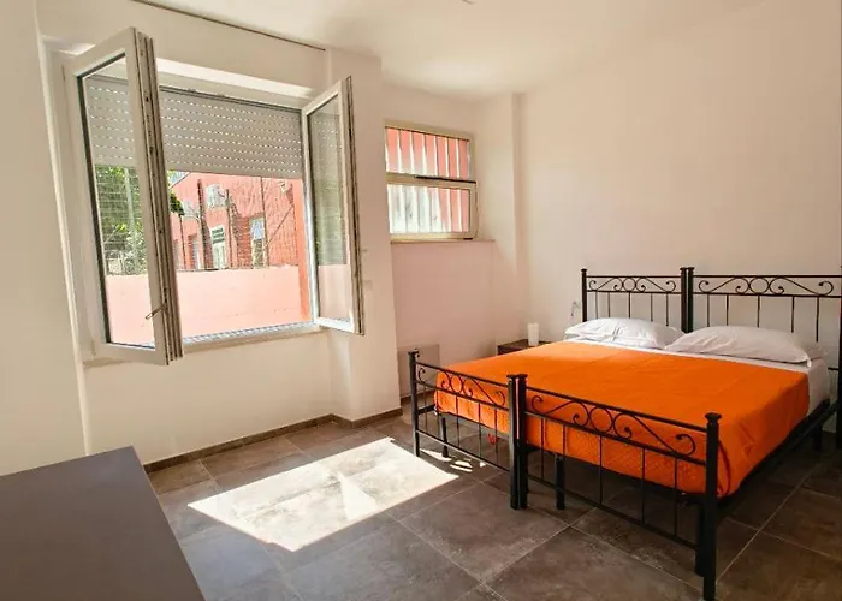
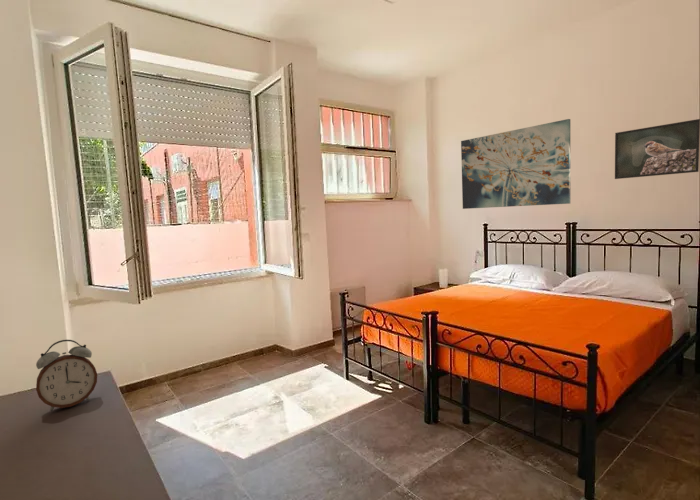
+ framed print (654, 151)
+ wall art (510, 169)
+ alarm clock (66, 372)
